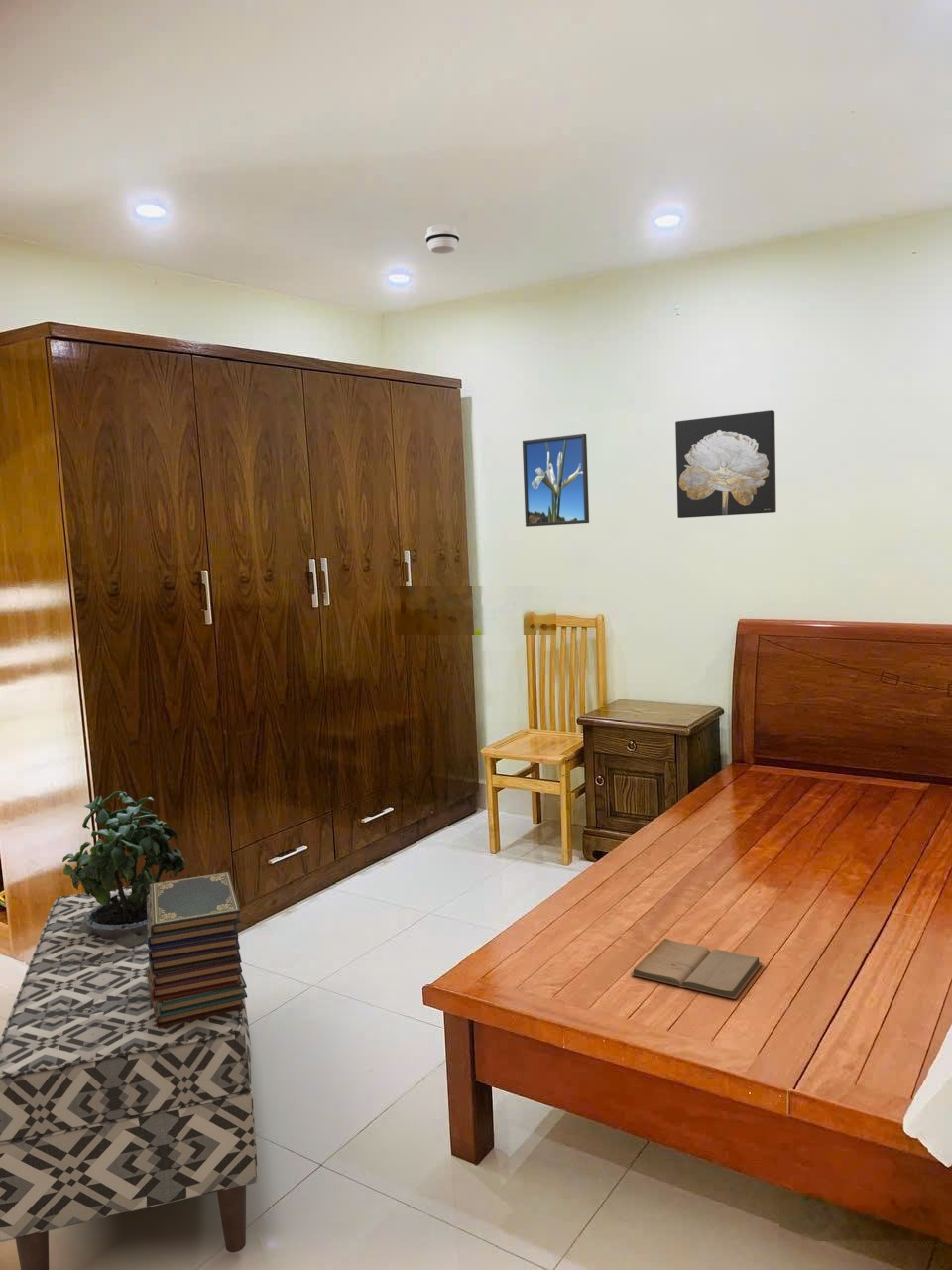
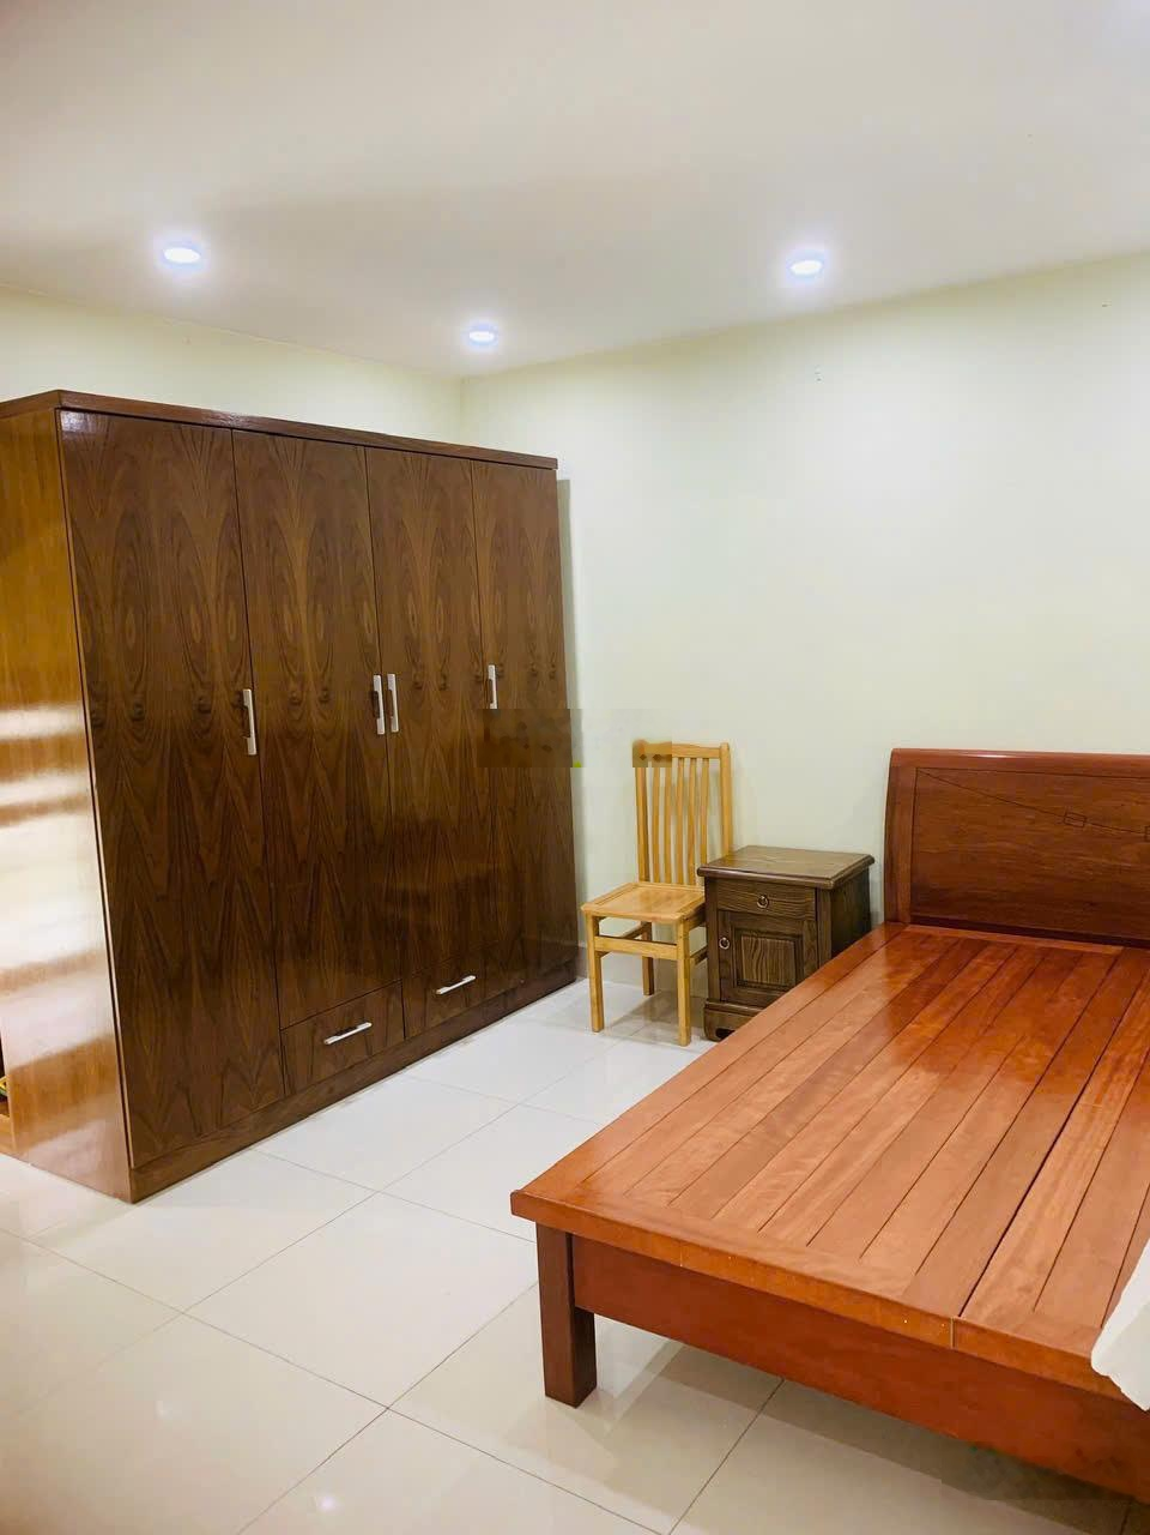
- book (696, 966)
- smoke detector (442, 239)
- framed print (554, 480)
- bench (141, 1044)
- wall art (725, 465)
- potted plant (124, 854)
- book stack (194, 944)
